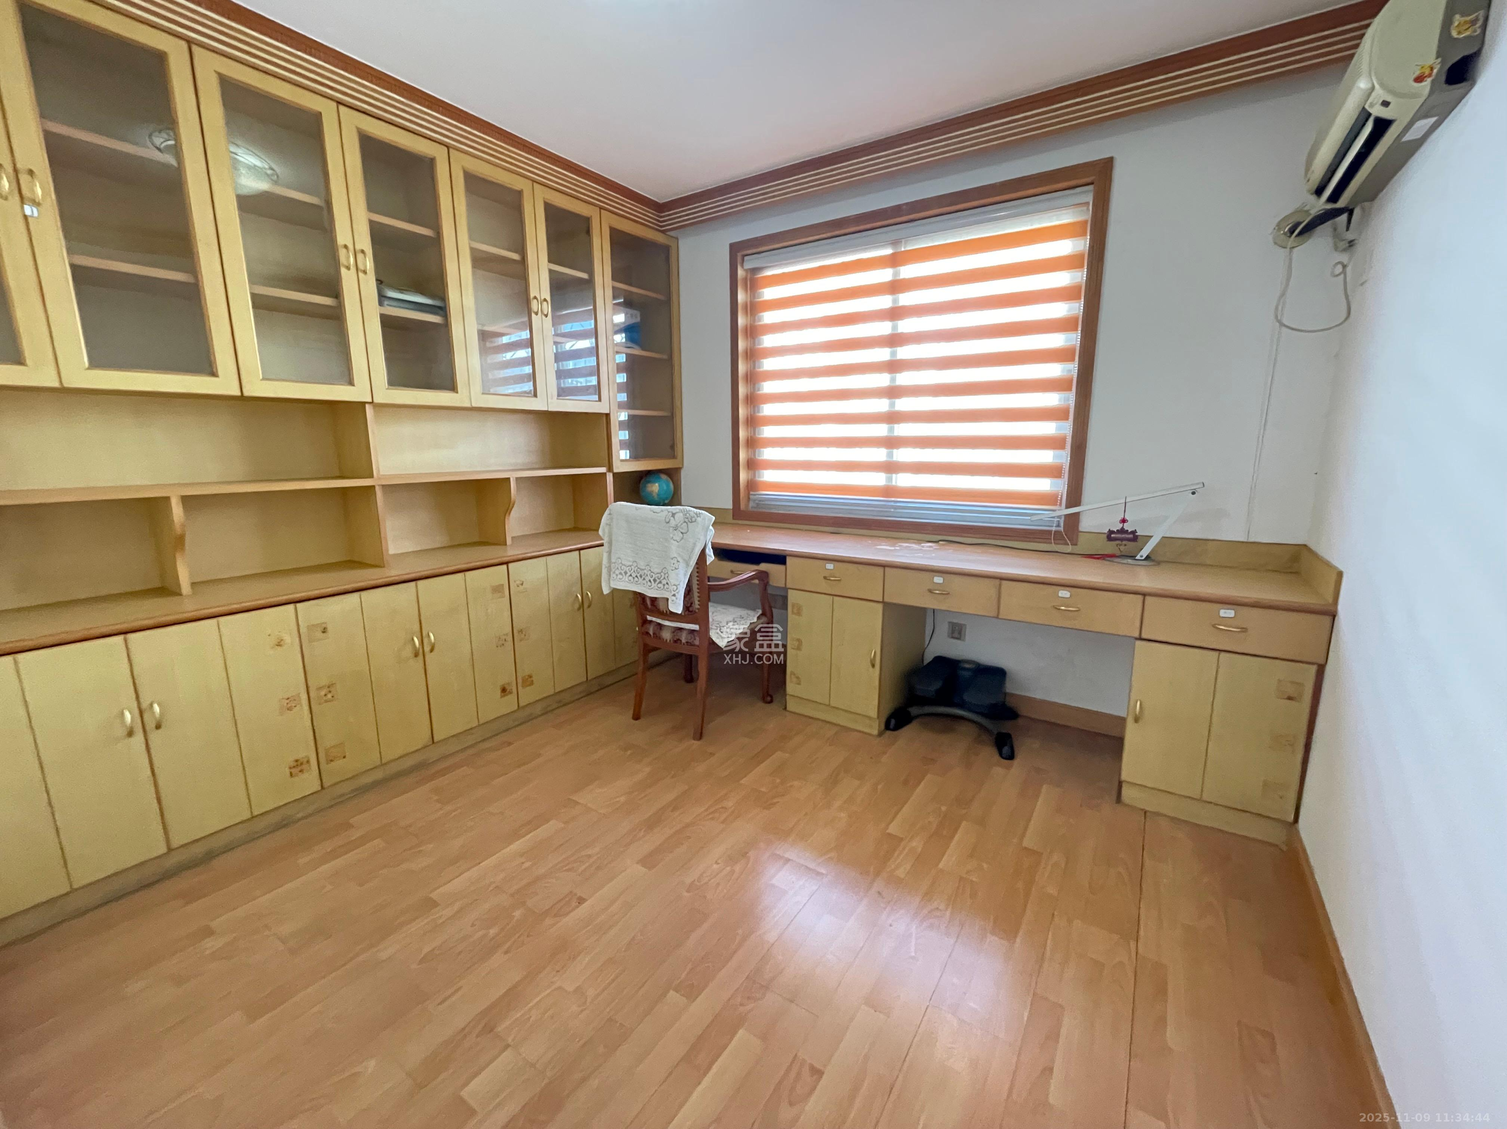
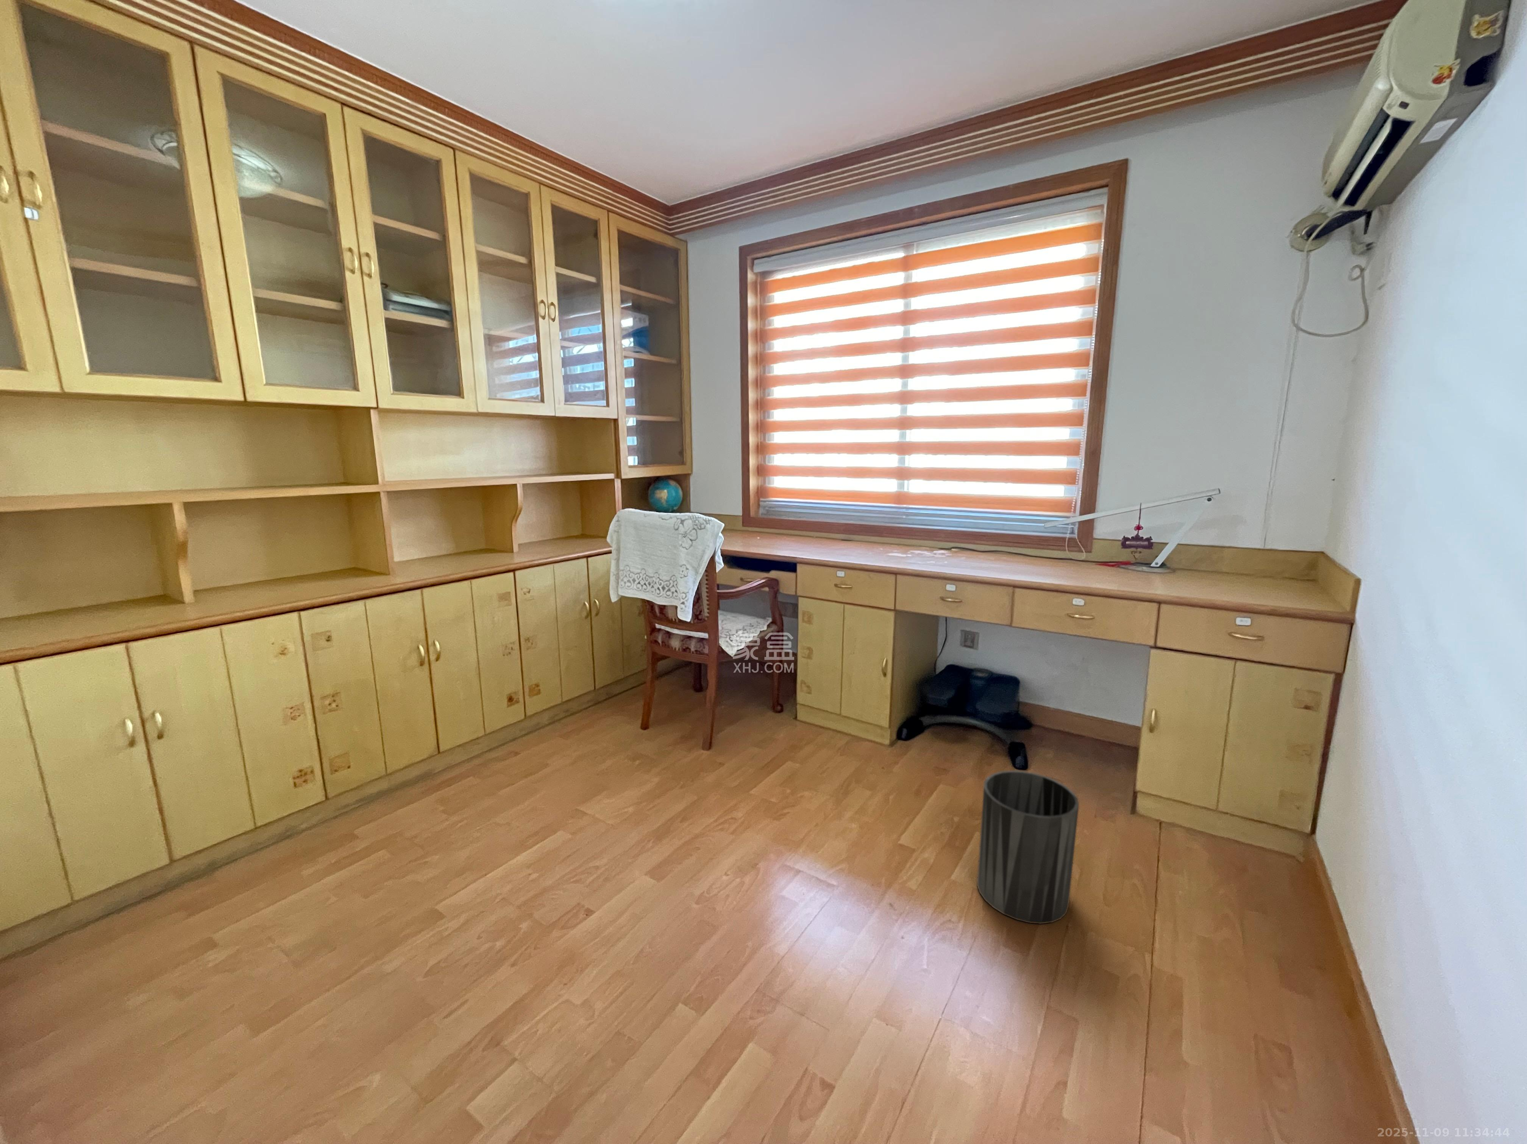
+ trash can (1026, 842)
